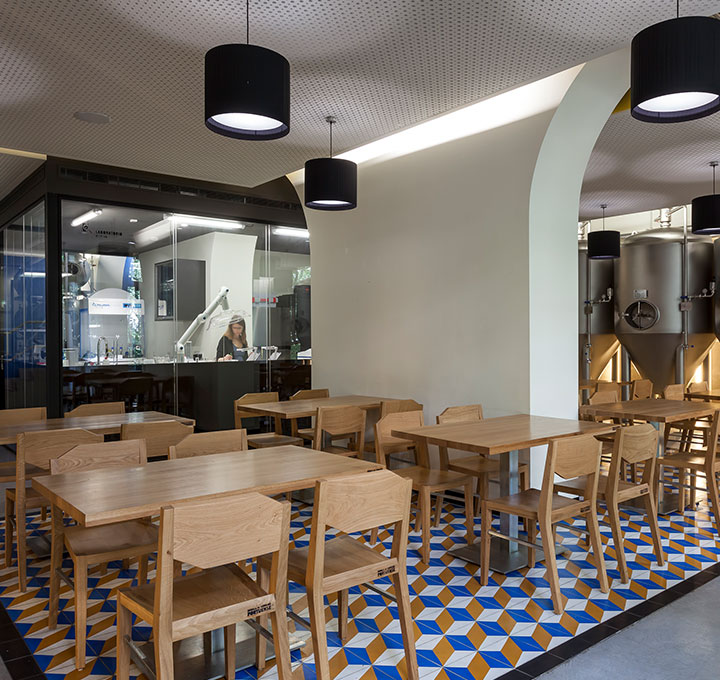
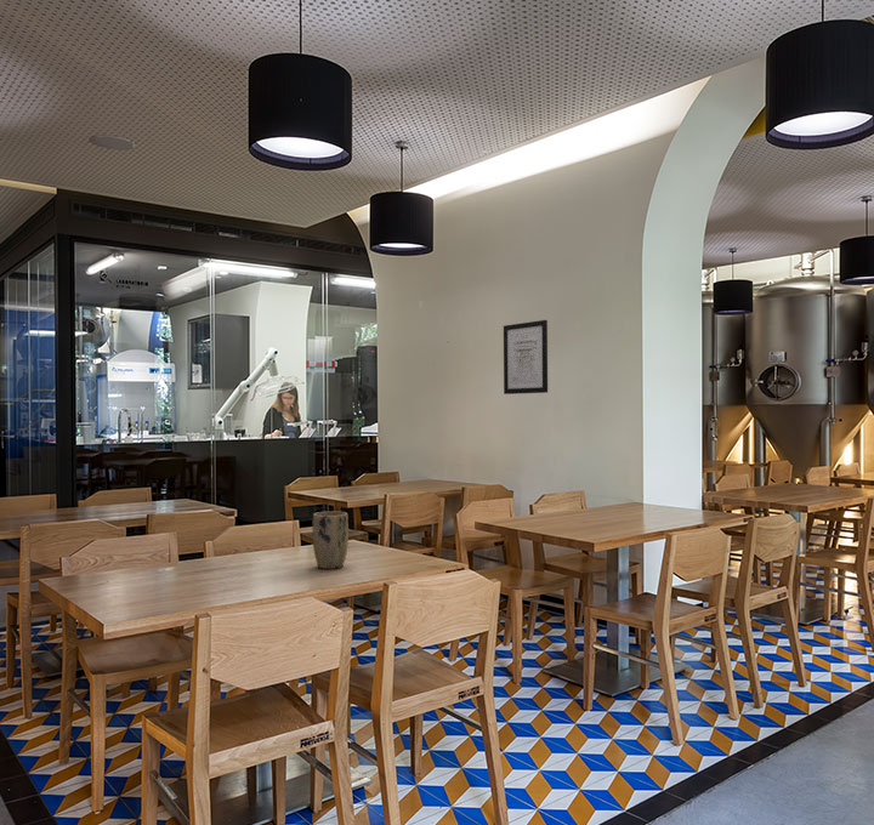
+ plant pot (330, 540)
+ wall art (524, 358)
